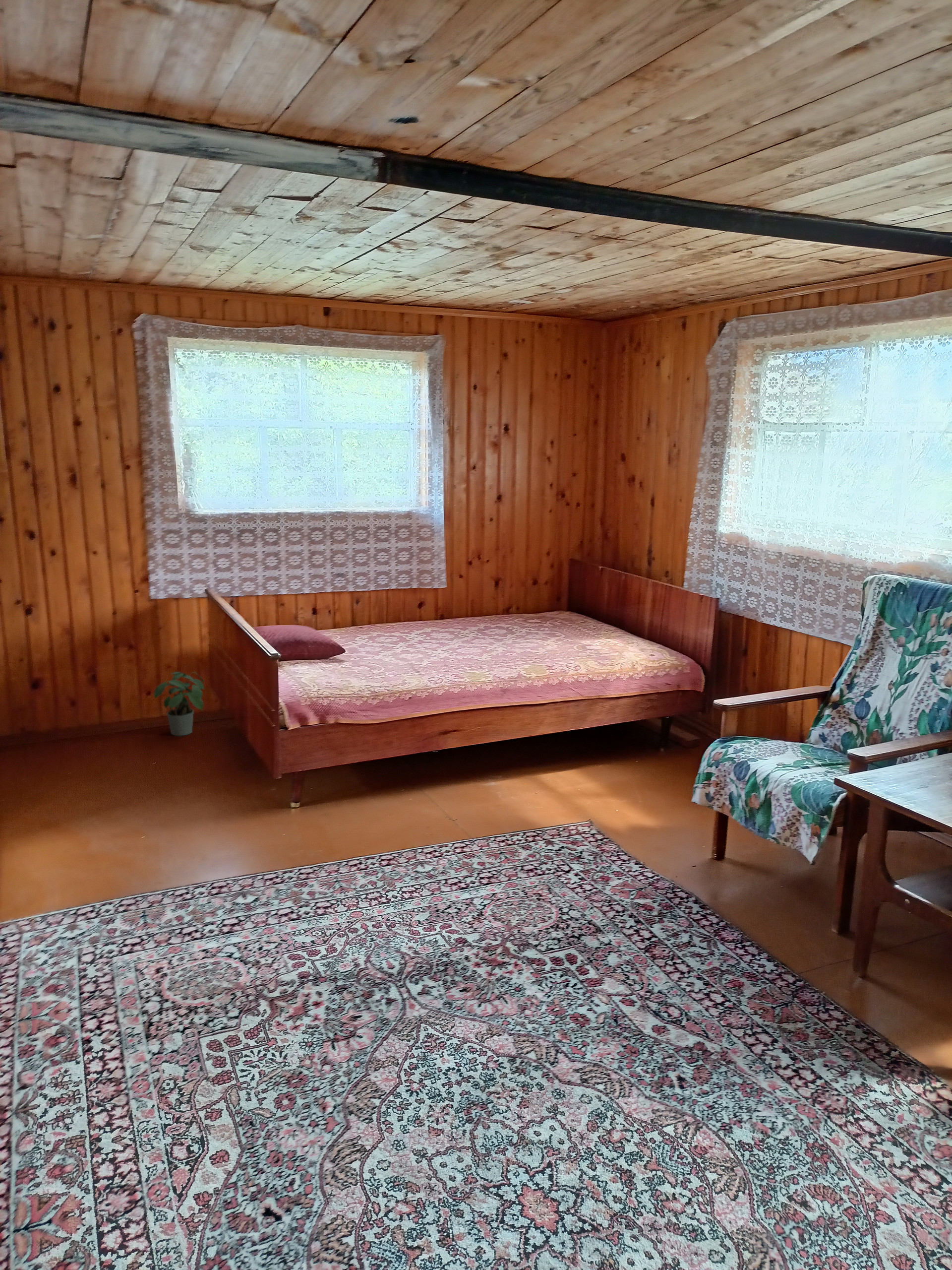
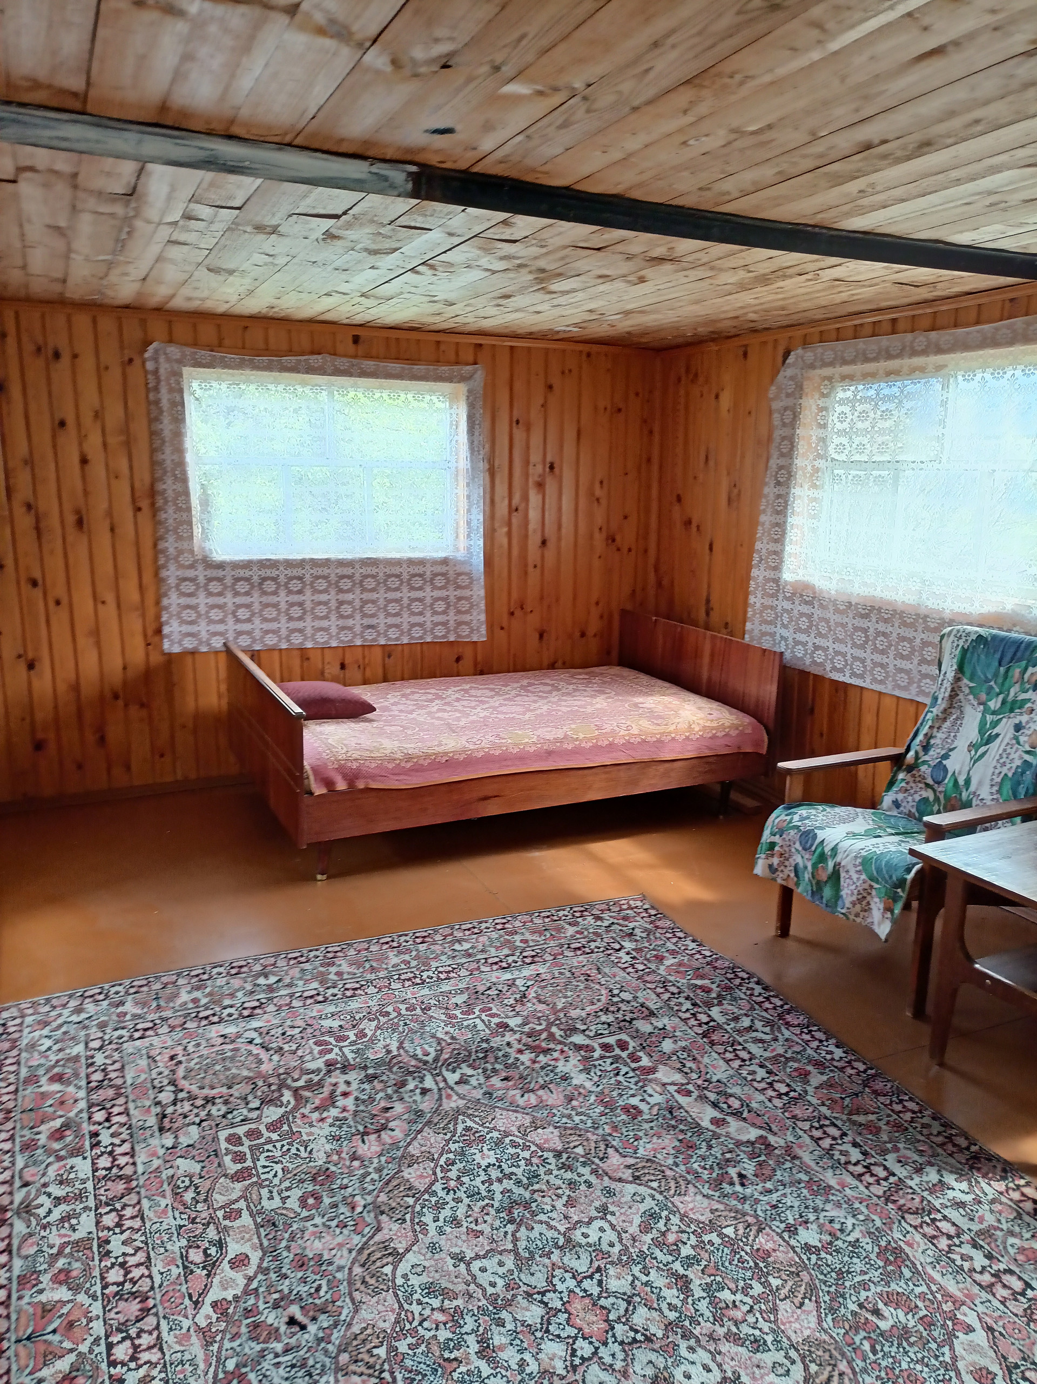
- potted plant (182, 704)
